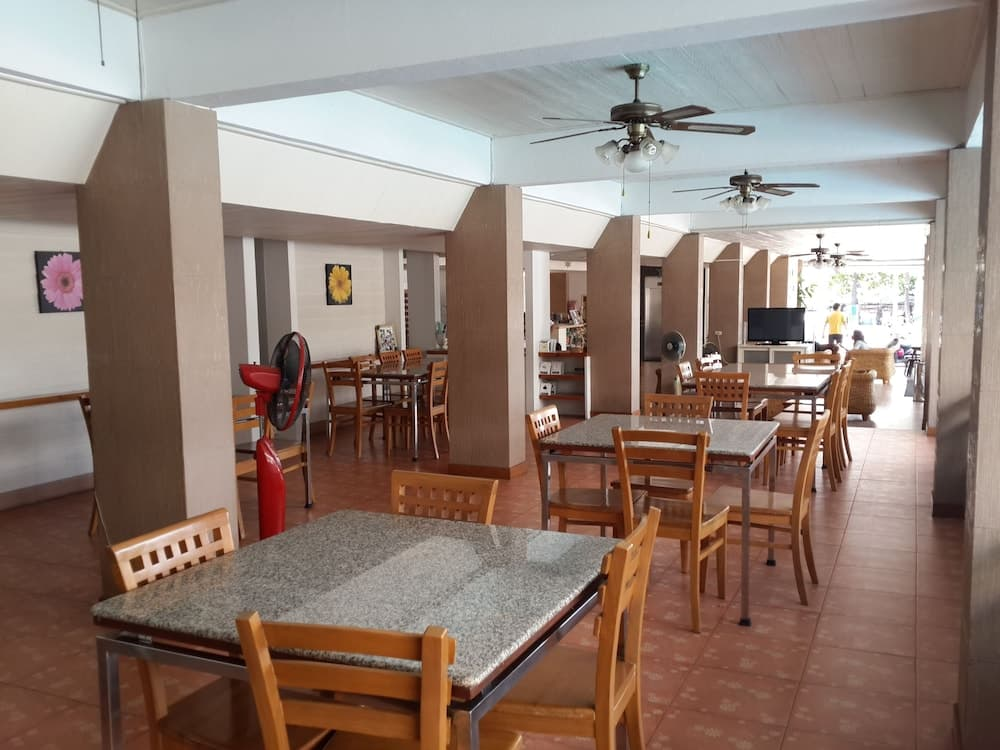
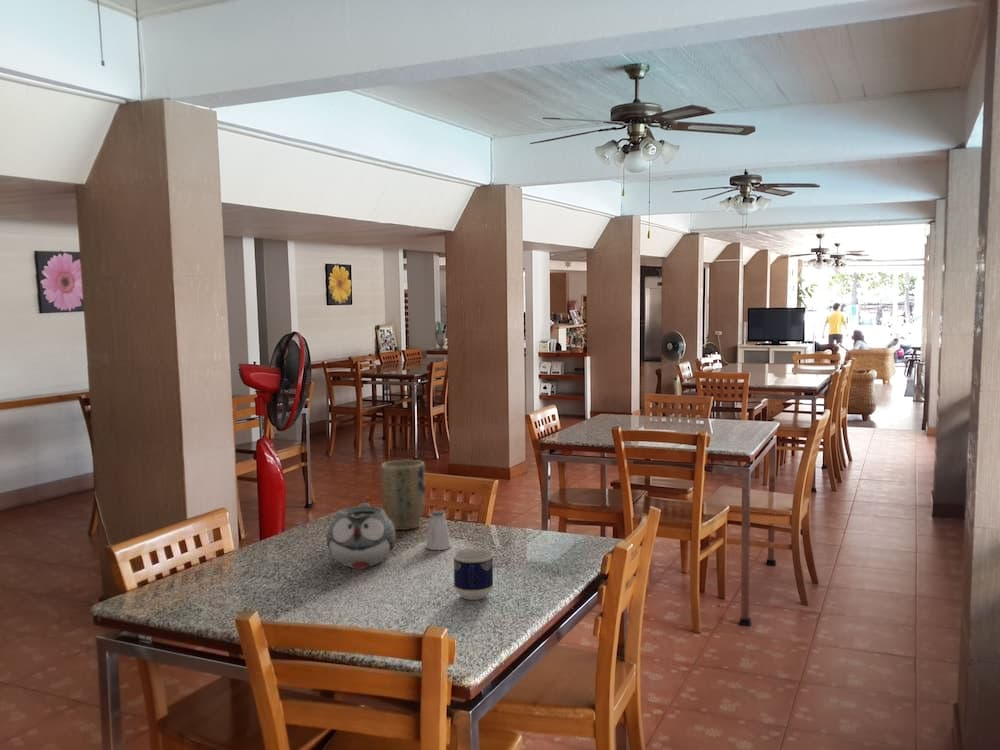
+ cup (473, 576)
+ plant pot (403, 494)
+ saltshaker (438, 529)
+ teapot (361, 531)
